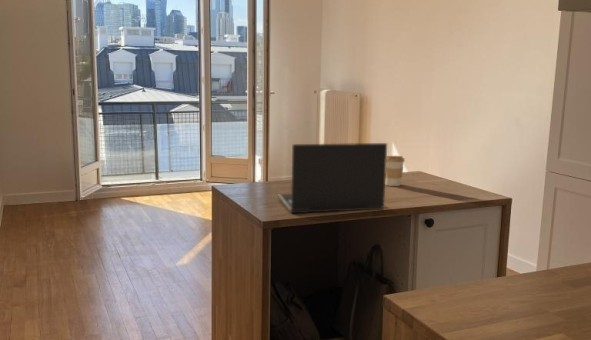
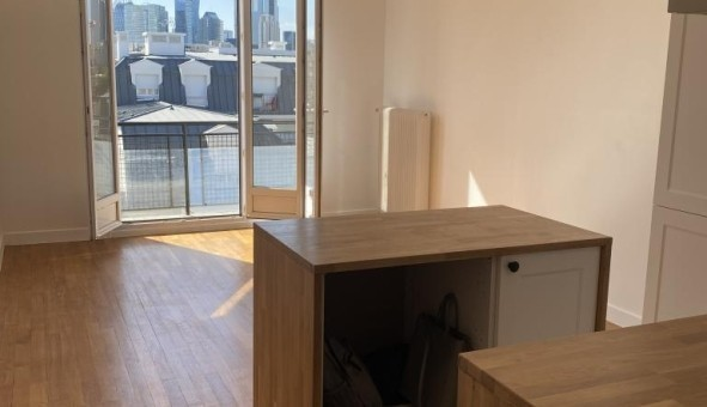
- coffee cup (393, 169)
- laptop (330, 171)
